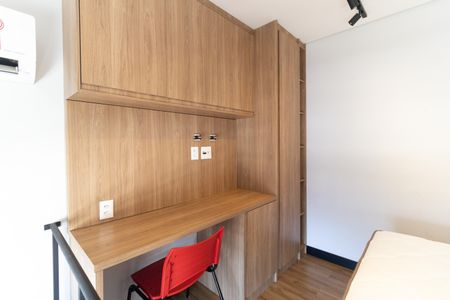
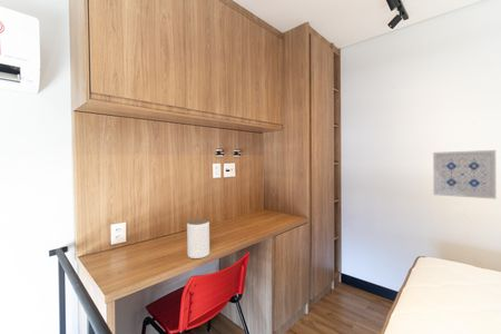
+ jar (198, 237)
+ wall art (462, 174)
